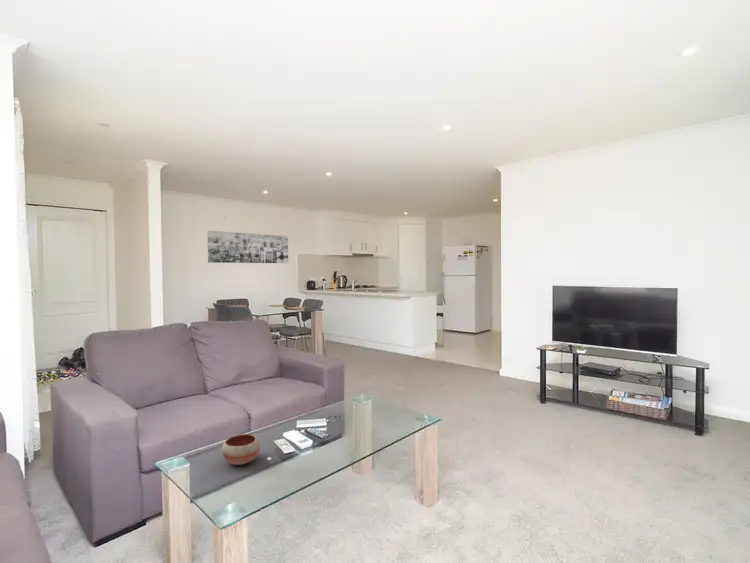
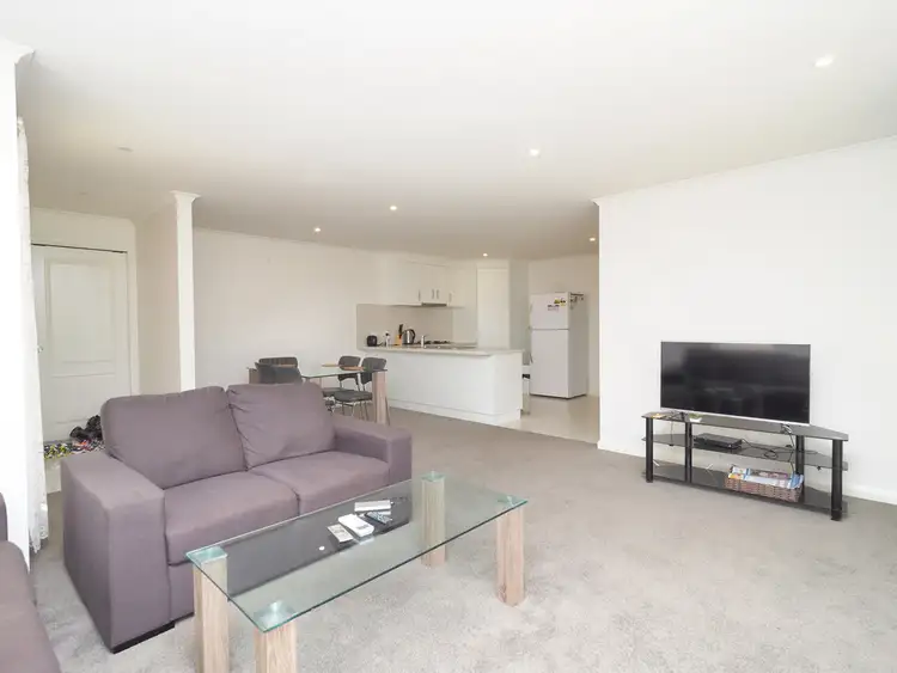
- wall art (250, 248)
- bowl (241, 450)
